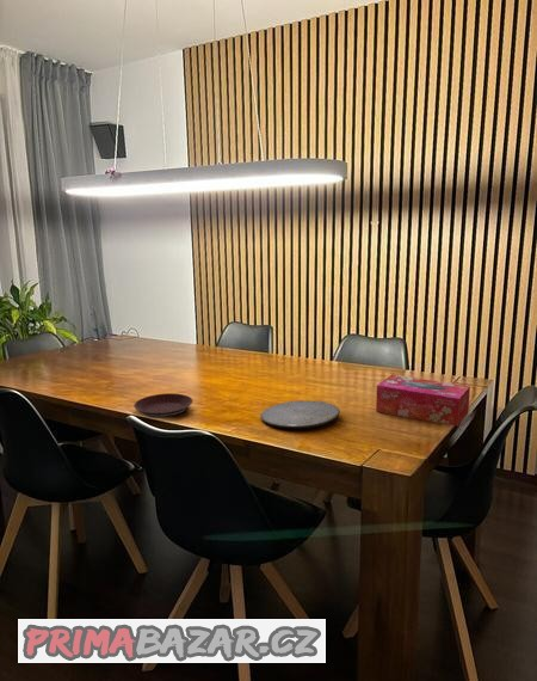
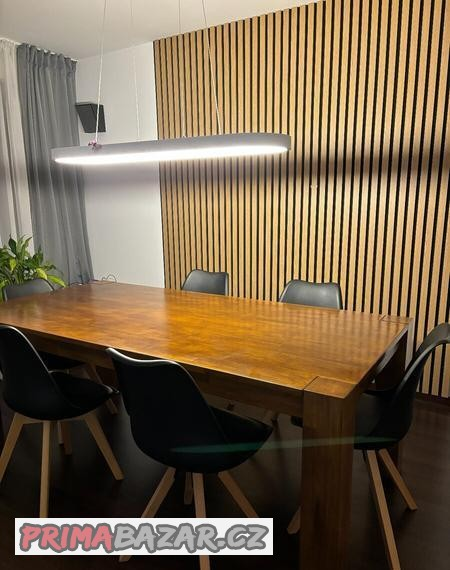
- plate (300, 413)
- plate (163, 406)
- tissue box (422, 398)
